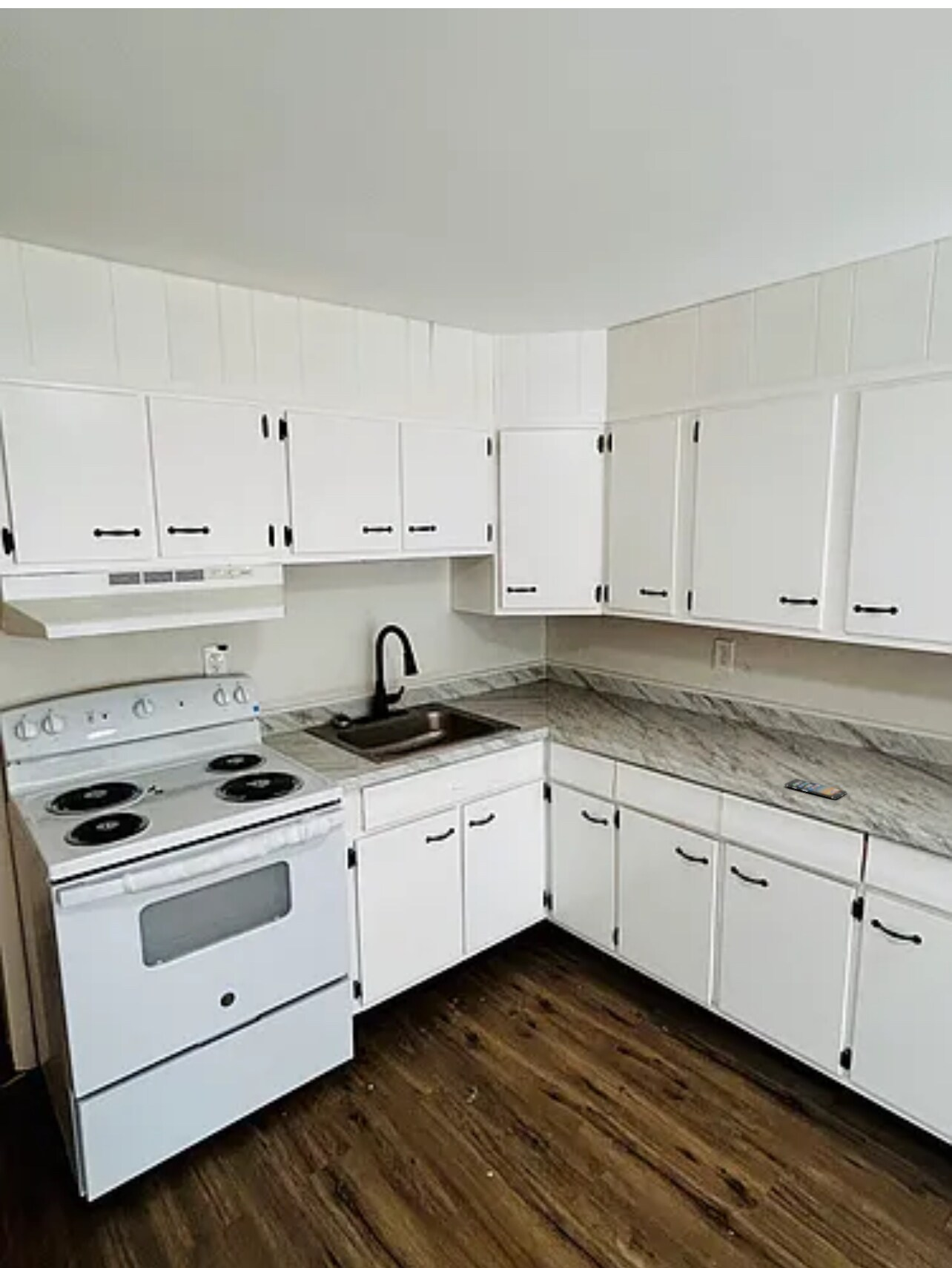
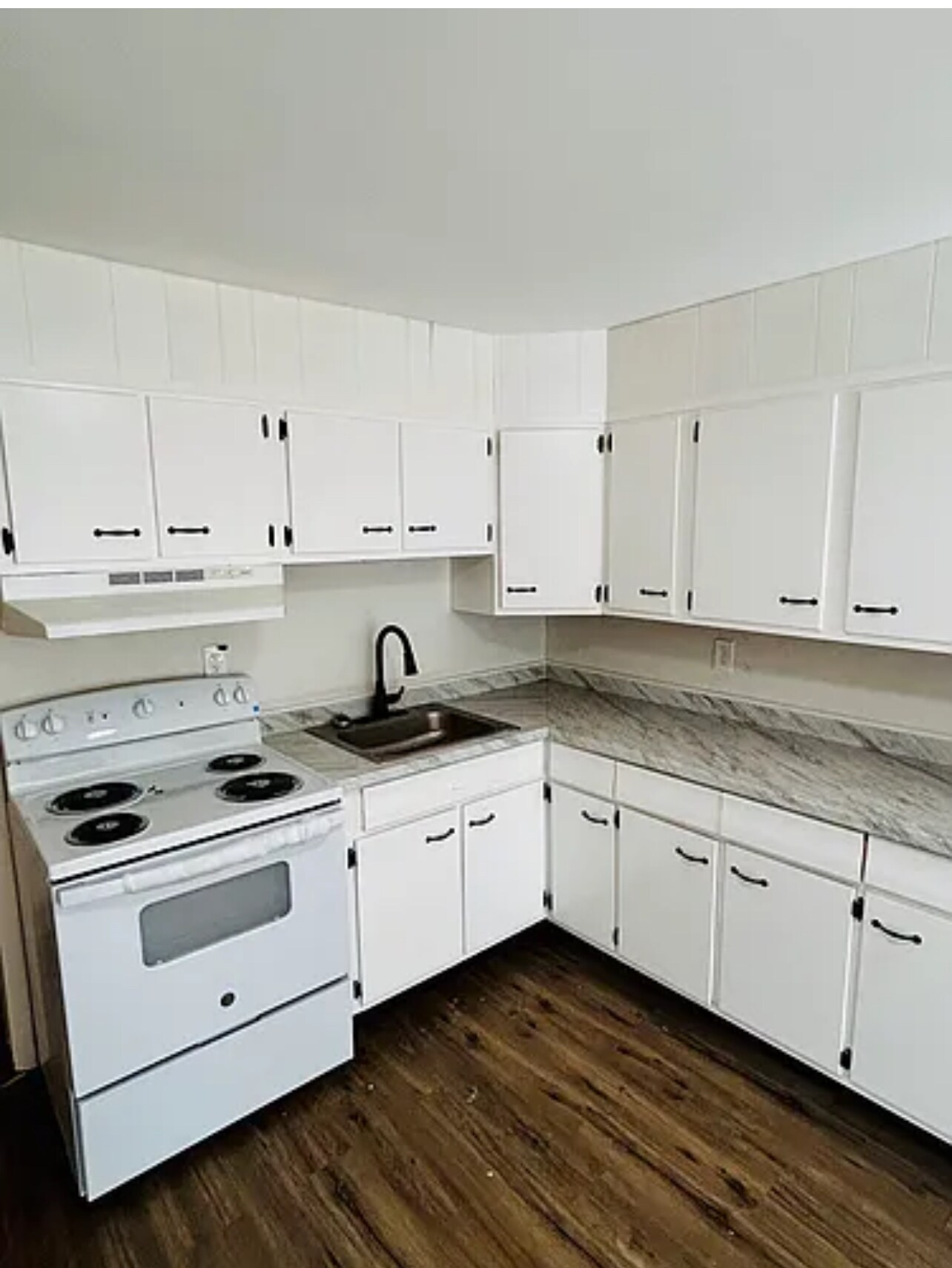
- smartphone (815, 788)
